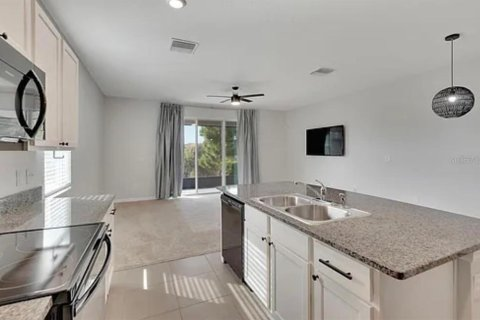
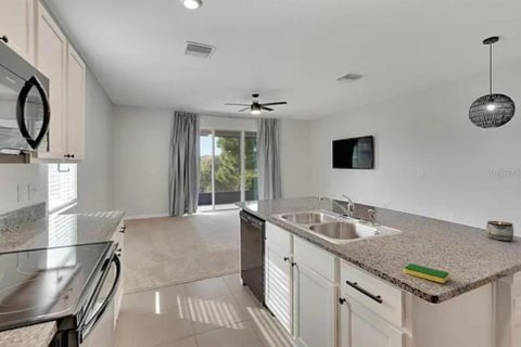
+ candle holder (499, 229)
+ dish sponge (425, 272)
